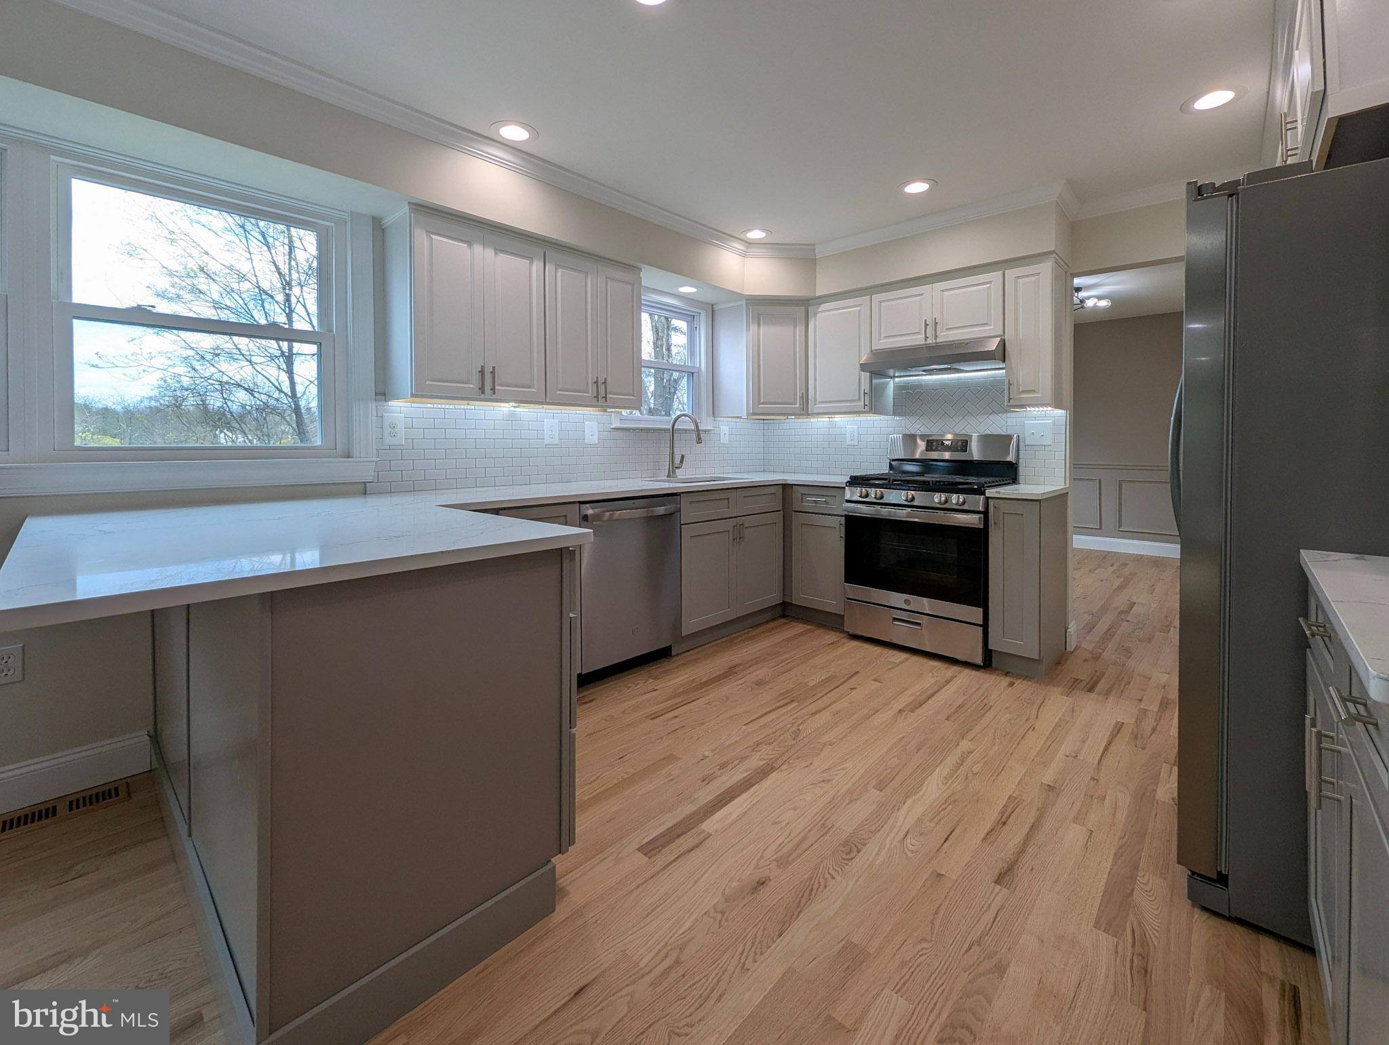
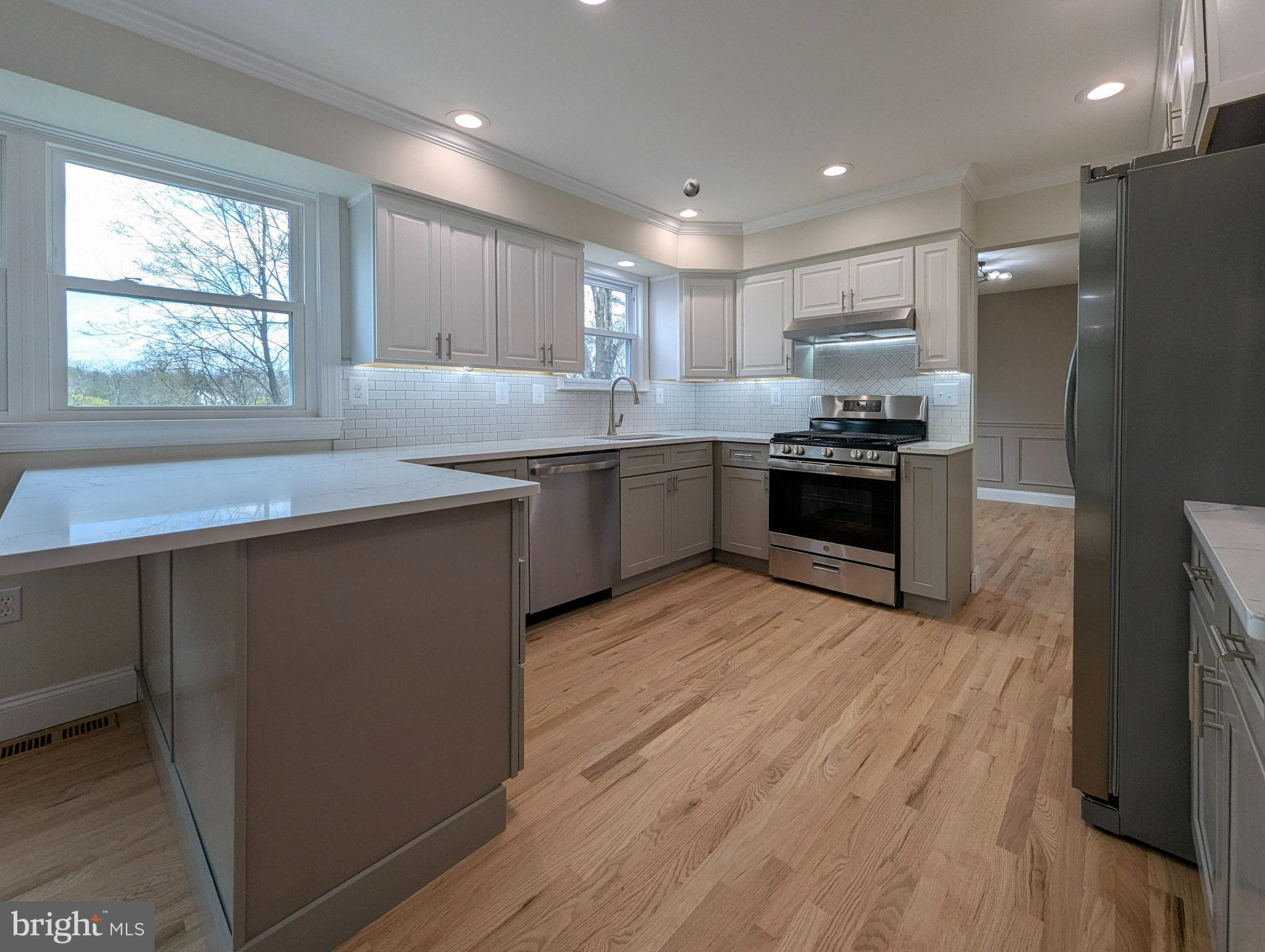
+ smoke detector (691, 188)
